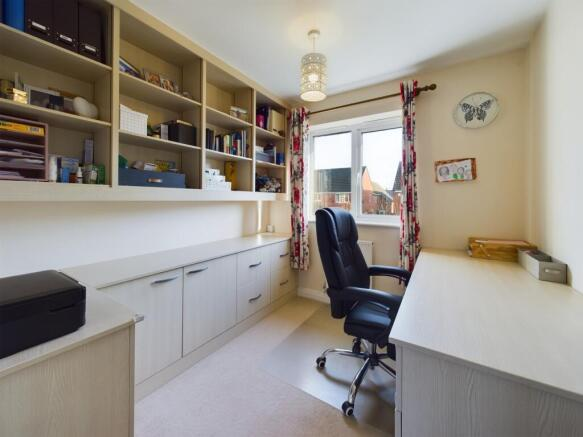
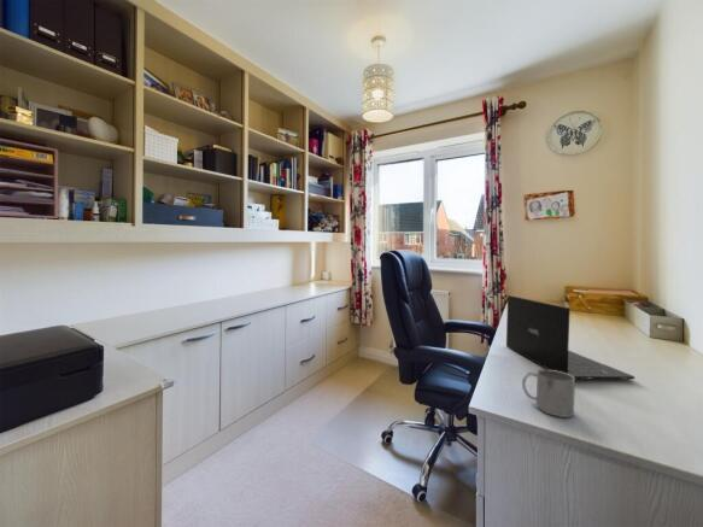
+ mug (546, 390)
+ laptop (562, 330)
